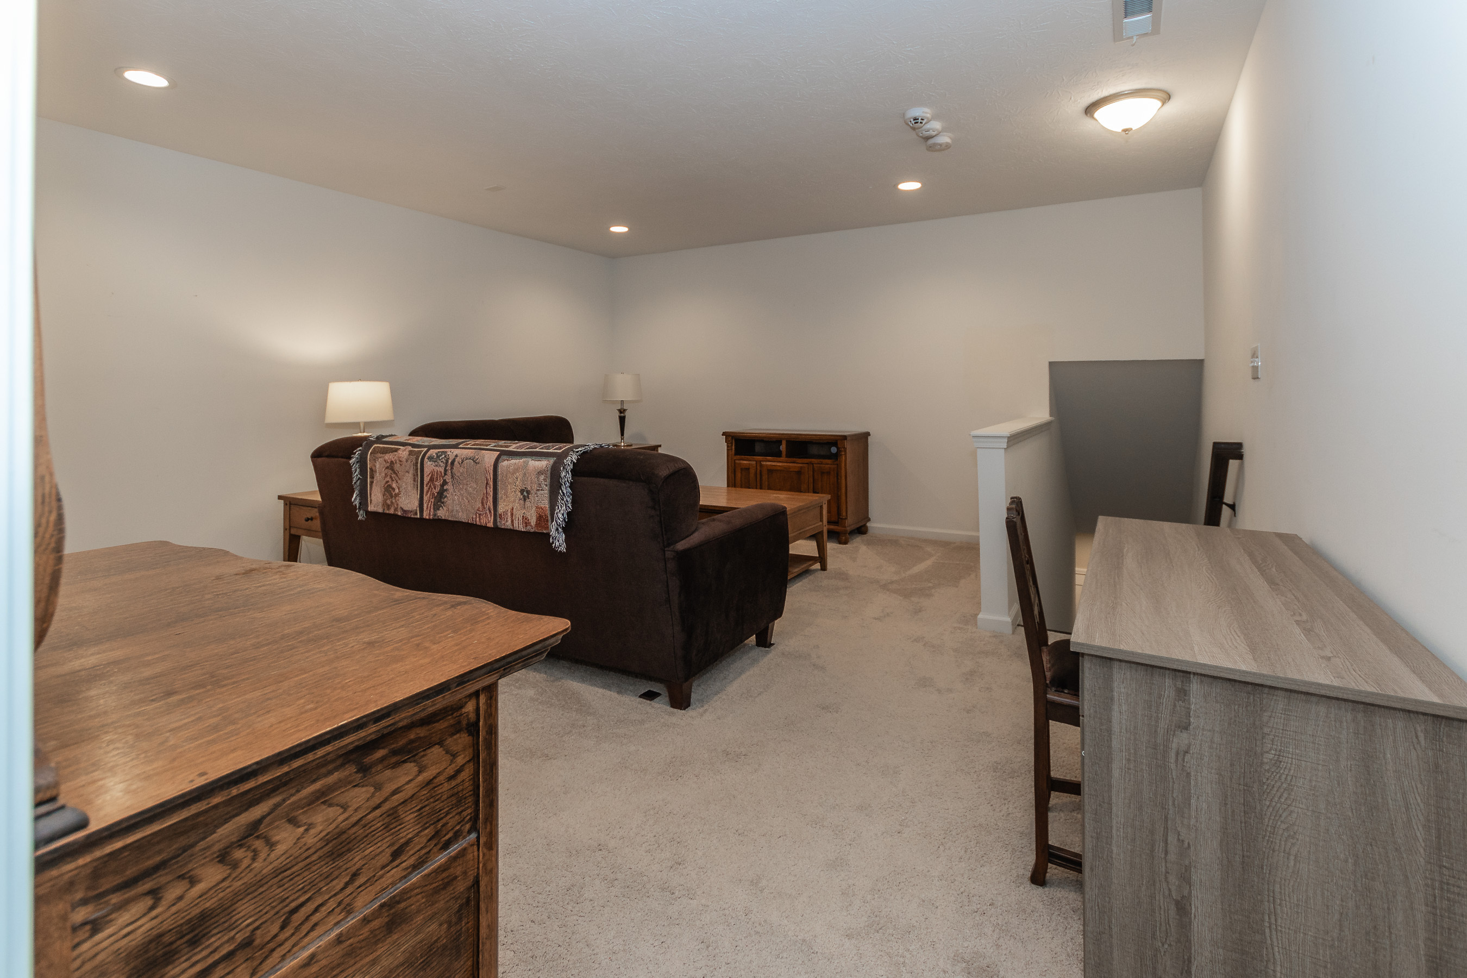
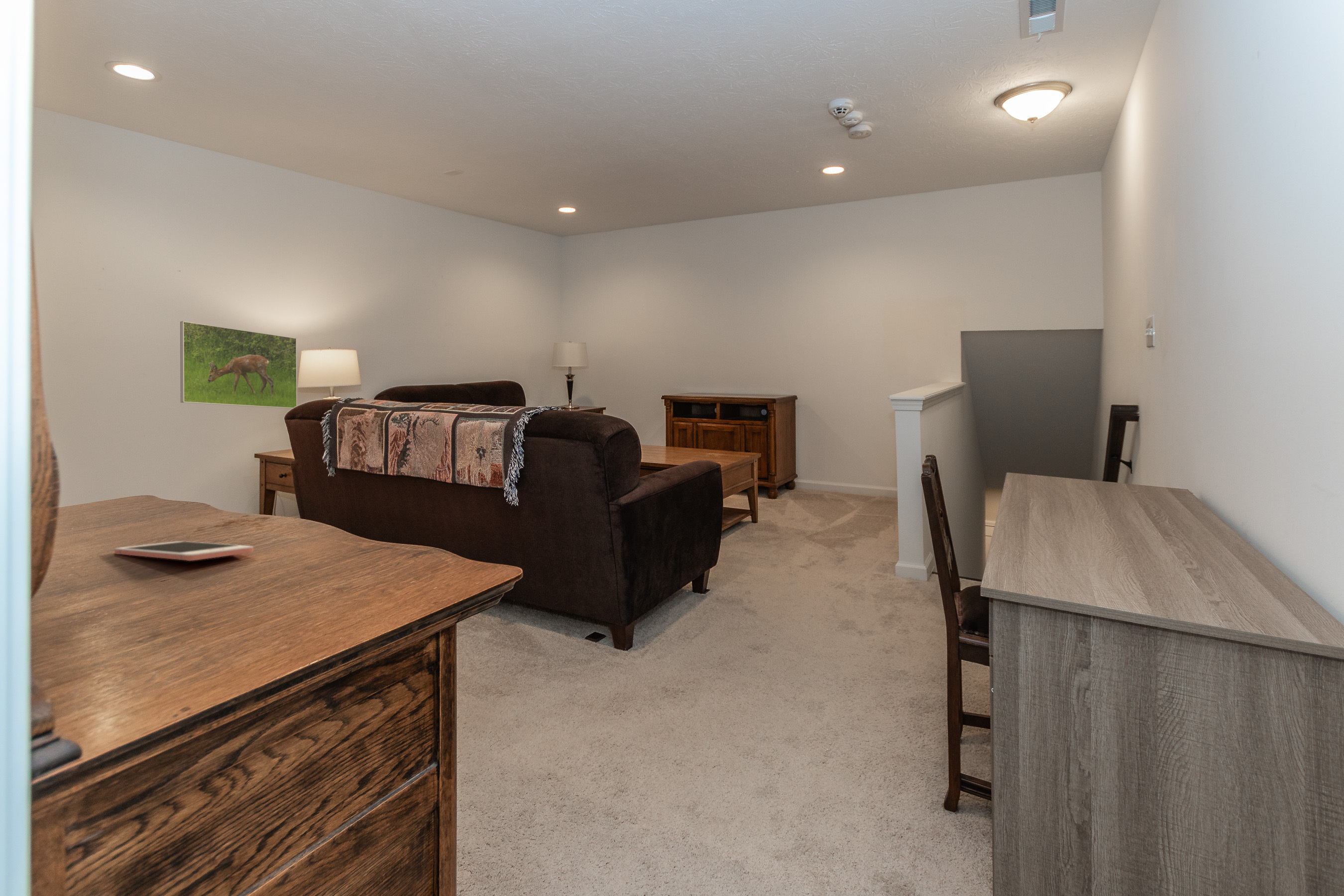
+ cell phone (184, 550)
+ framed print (242, 368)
